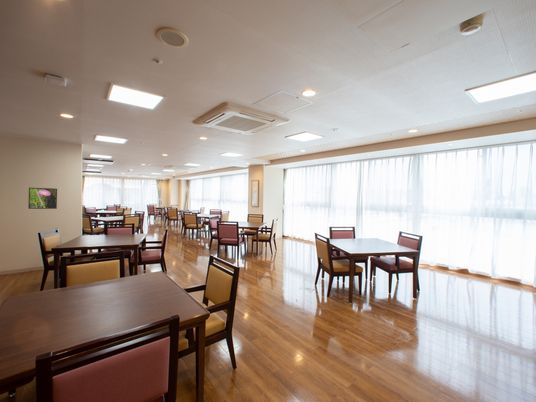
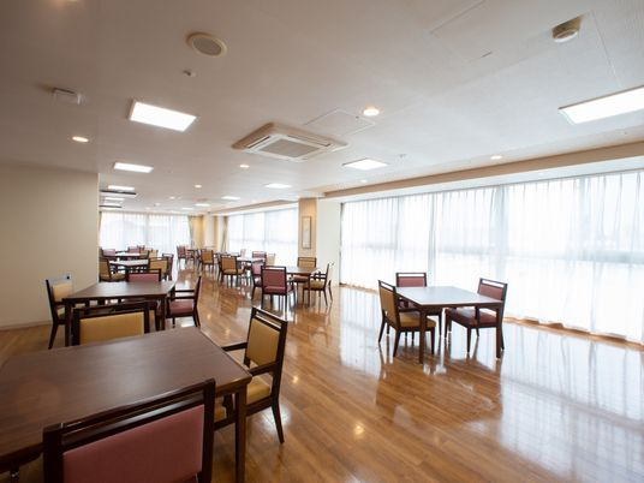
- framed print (43, 198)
